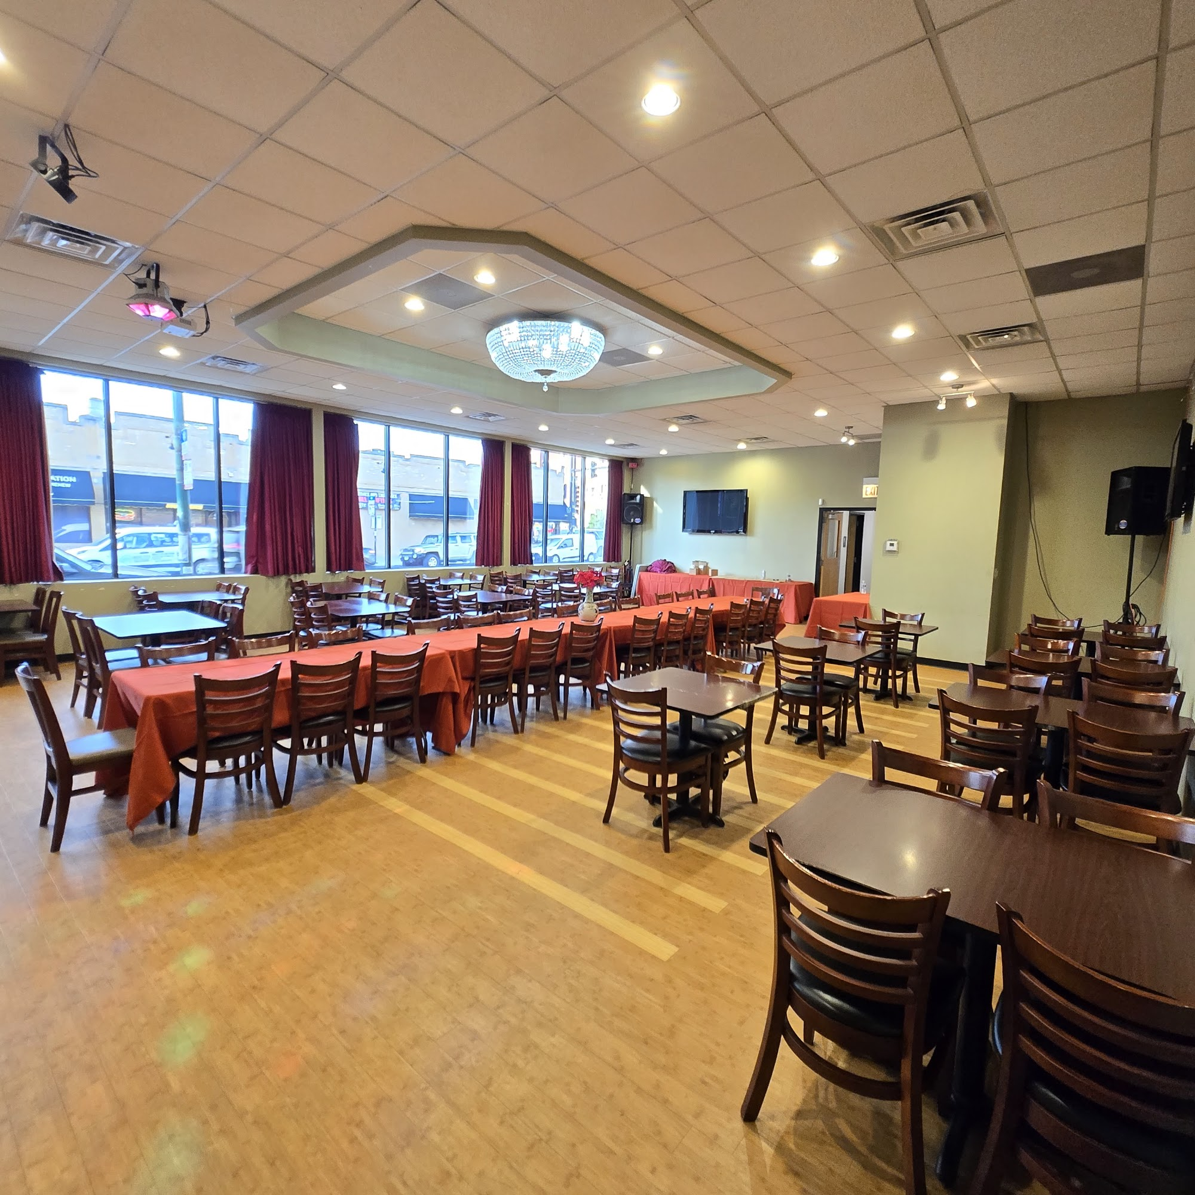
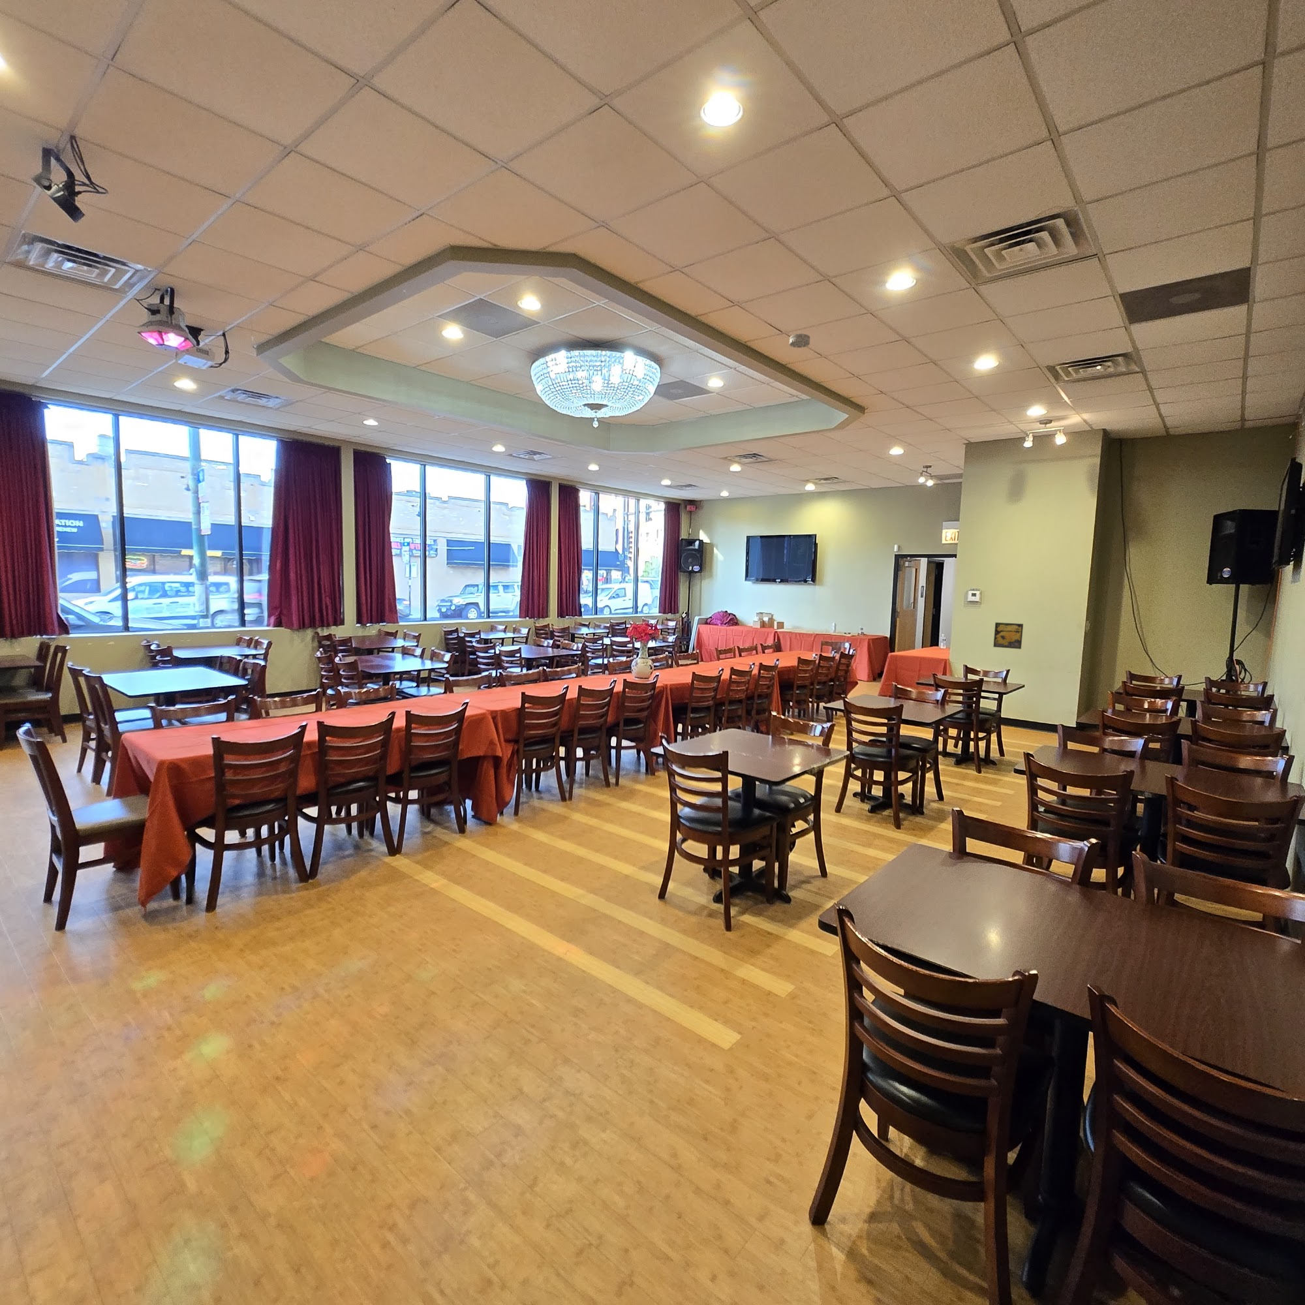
+ smoke detector (799, 339)
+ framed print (1009, 636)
